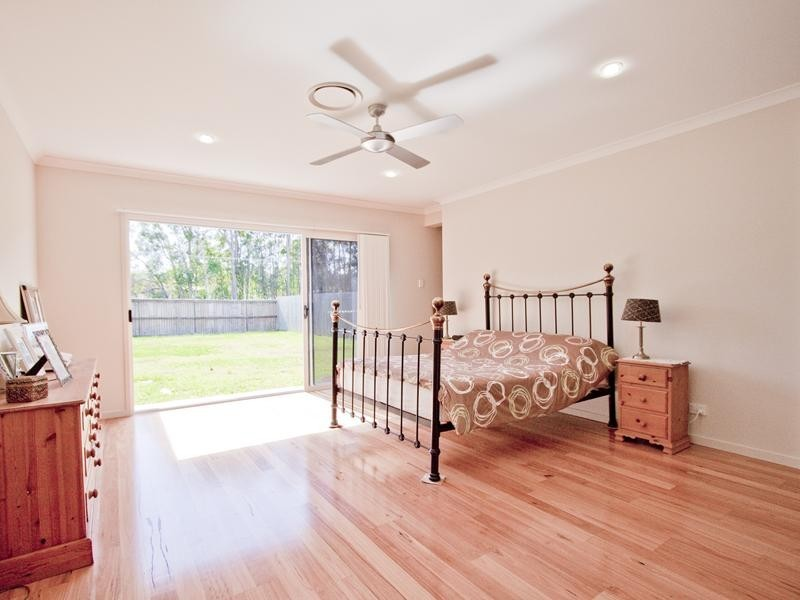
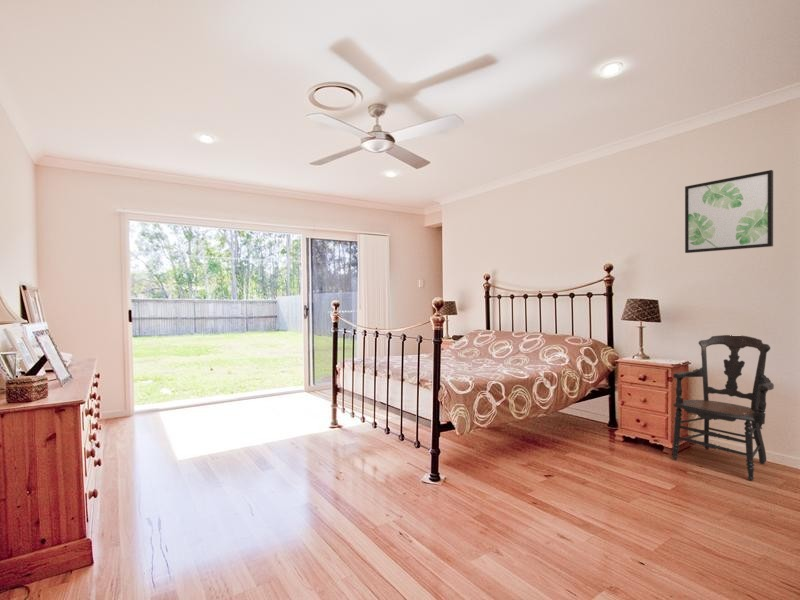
+ armchair (723, 402)
+ wall art (726, 214)
